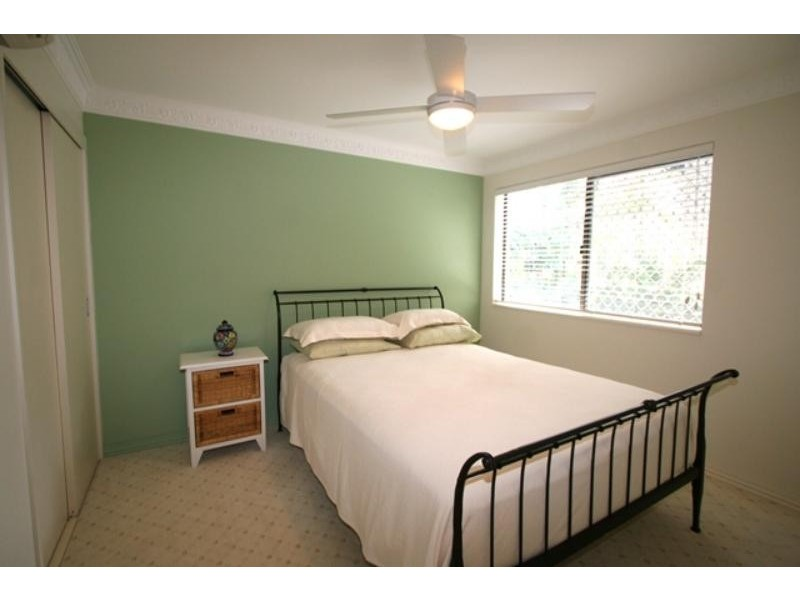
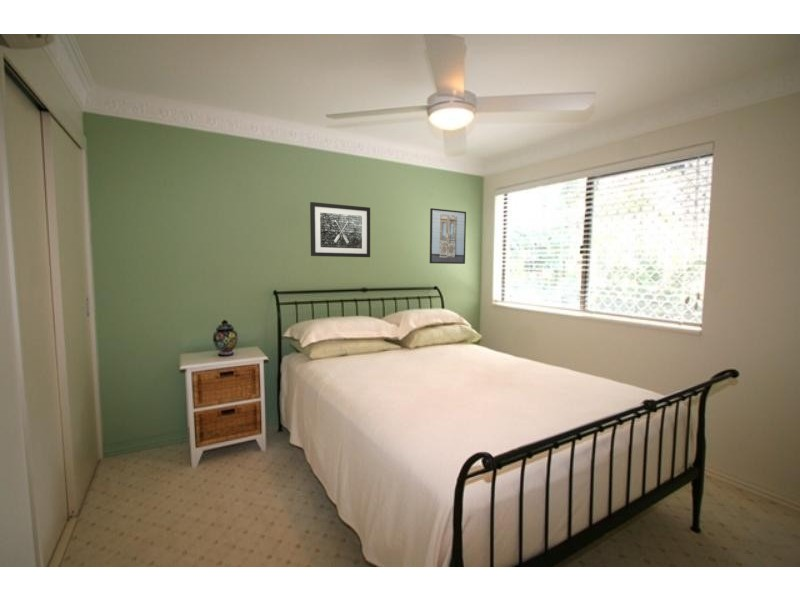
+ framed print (448, 237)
+ wall art (341, 231)
